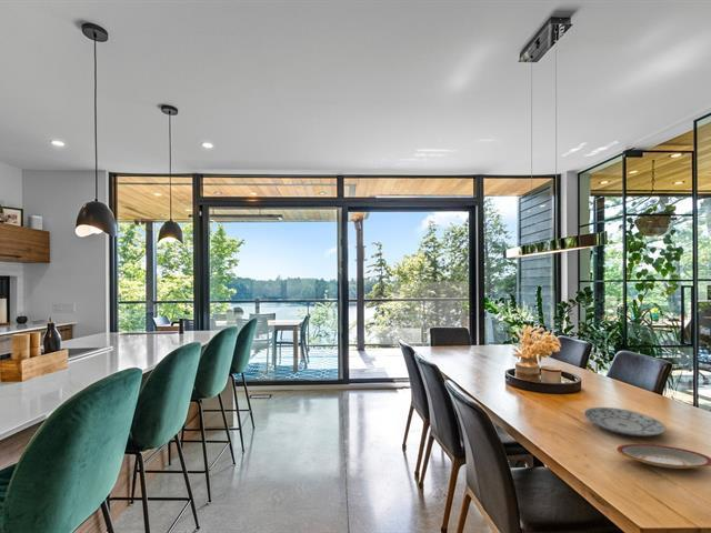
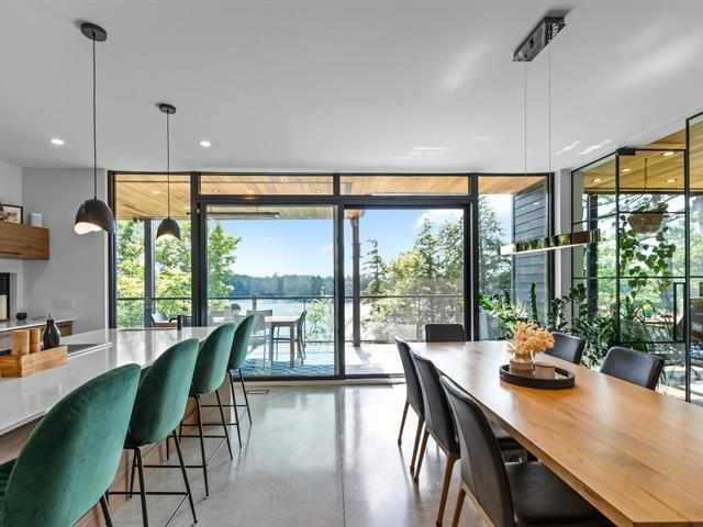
- plate (663, 457)
- plate (622, 423)
